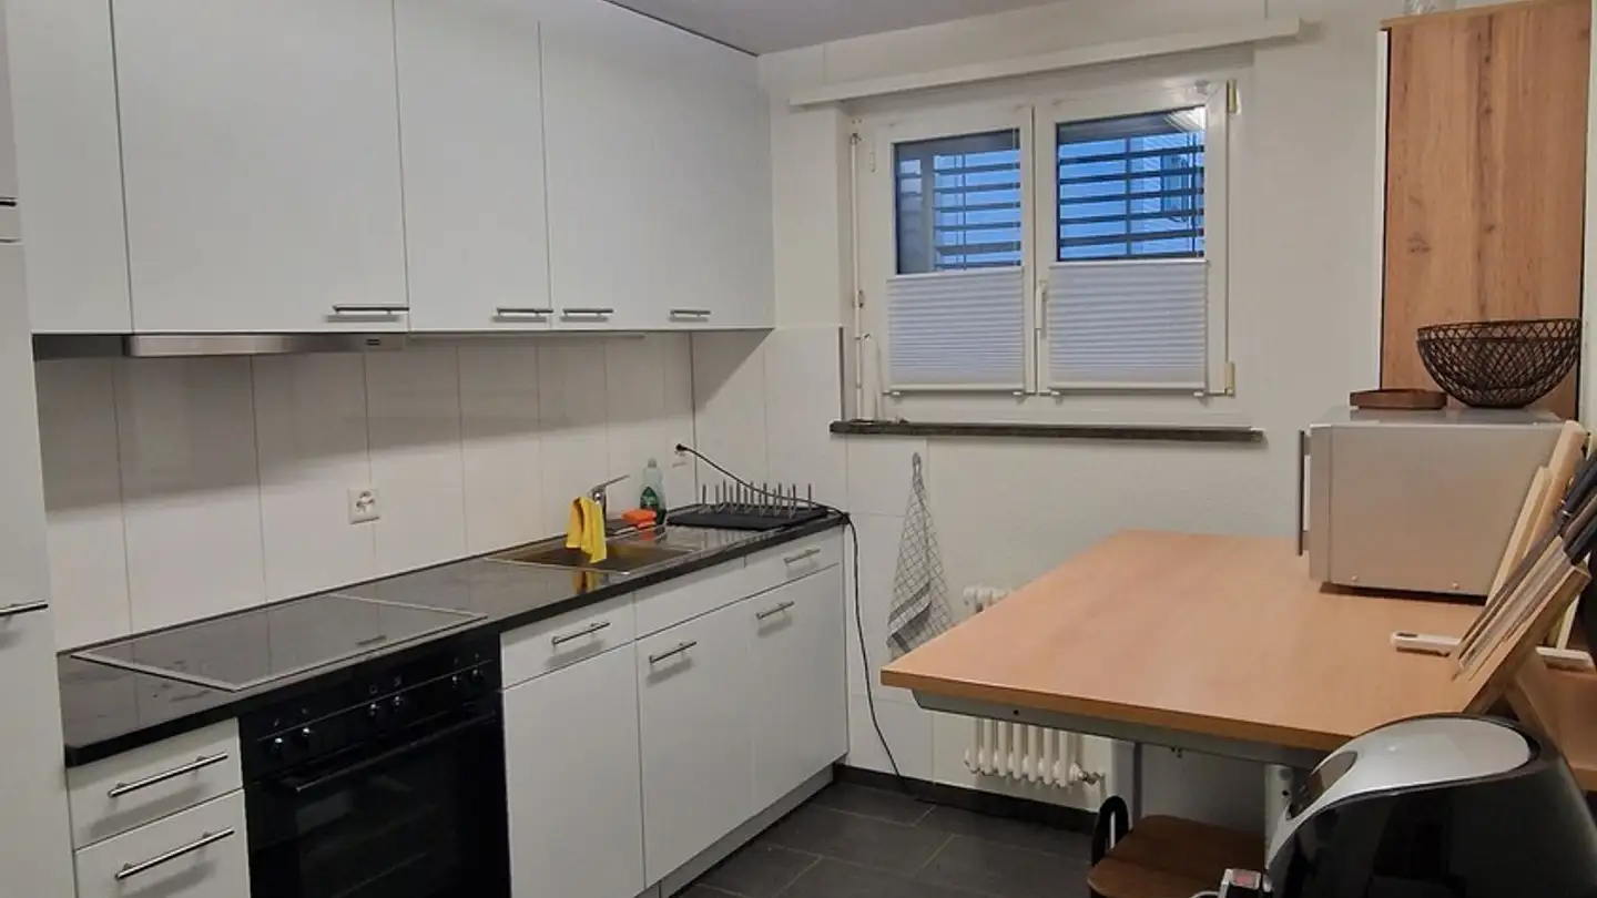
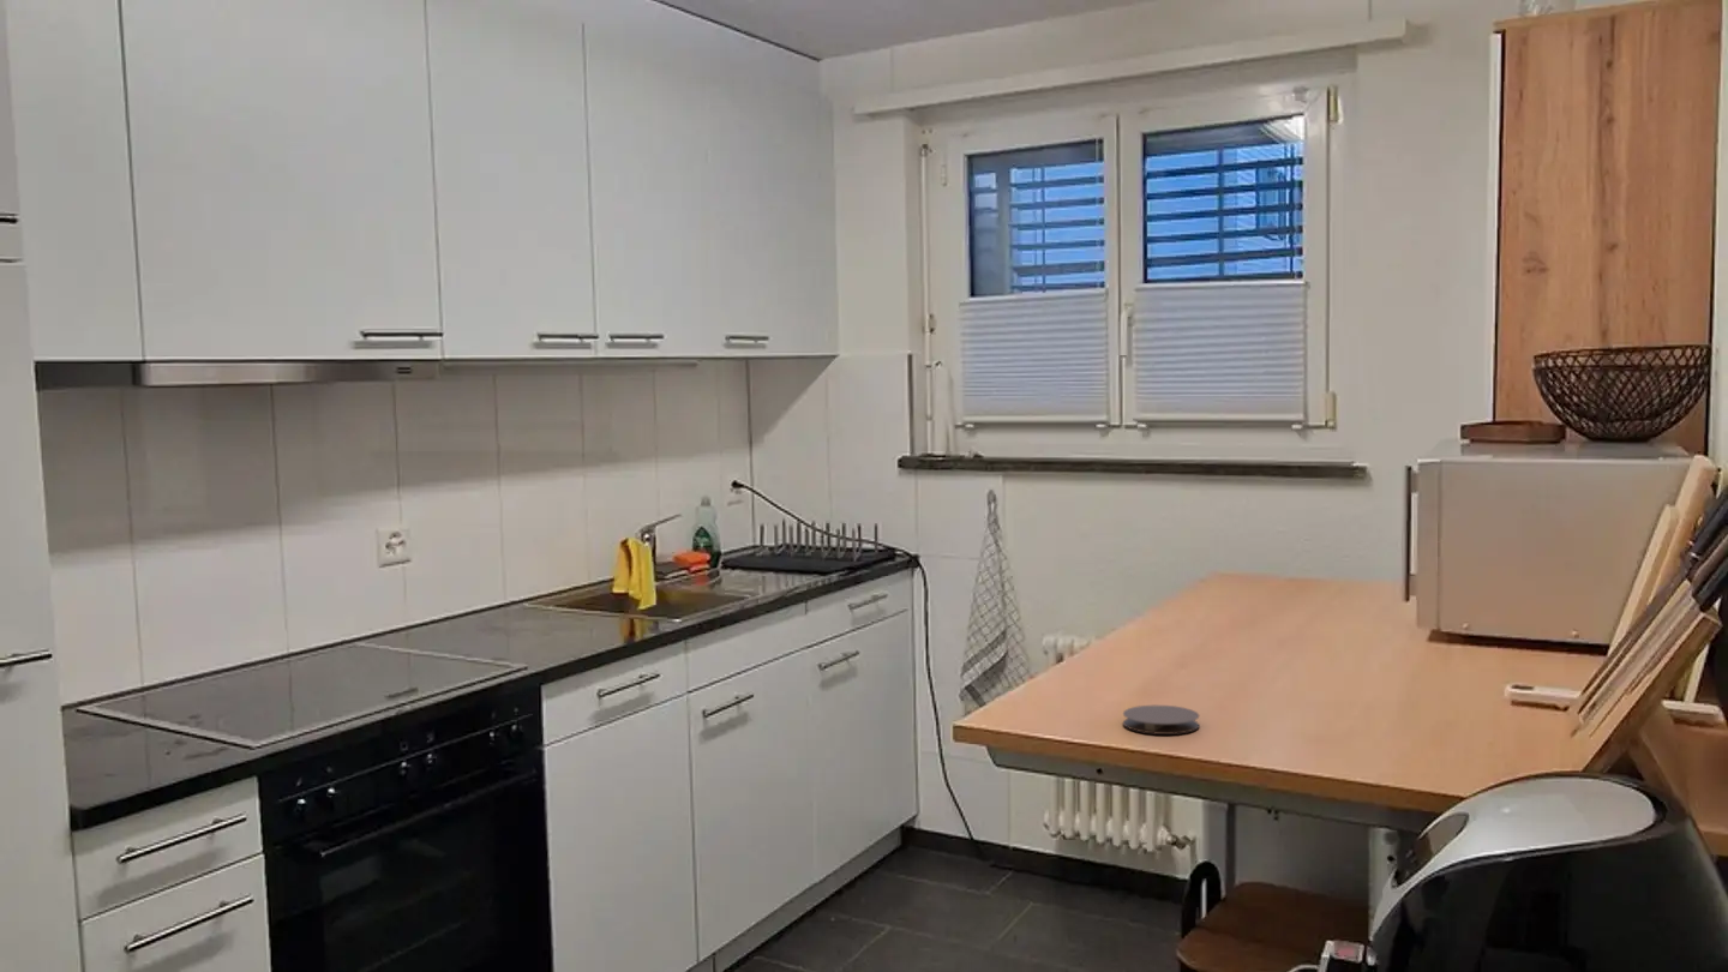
+ coaster (1160, 719)
